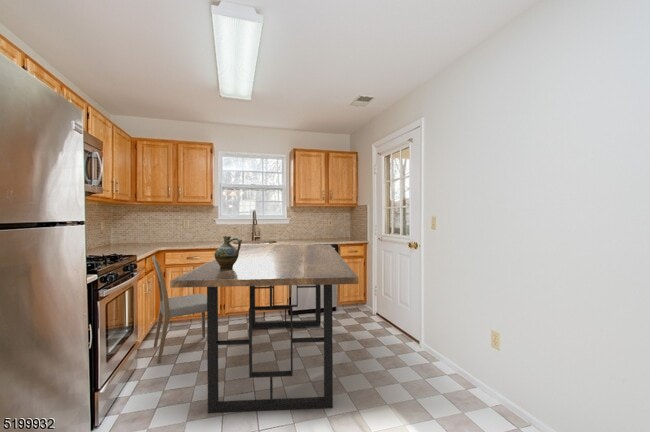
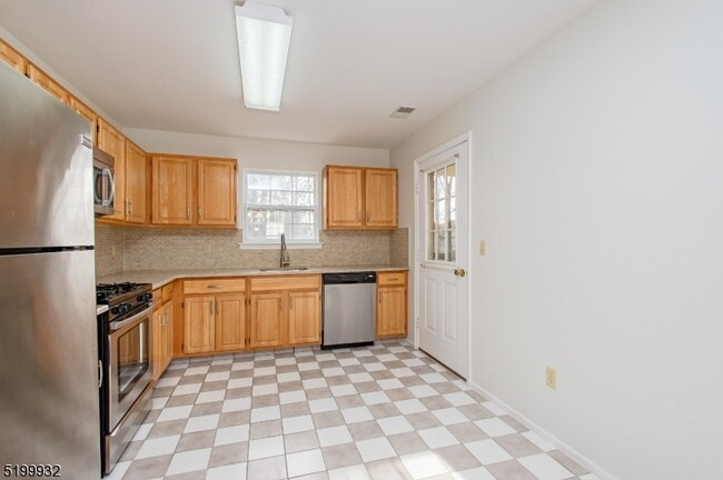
- pitcher (229, 251)
- dining table (280, 306)
- dining chair (183, 302)
